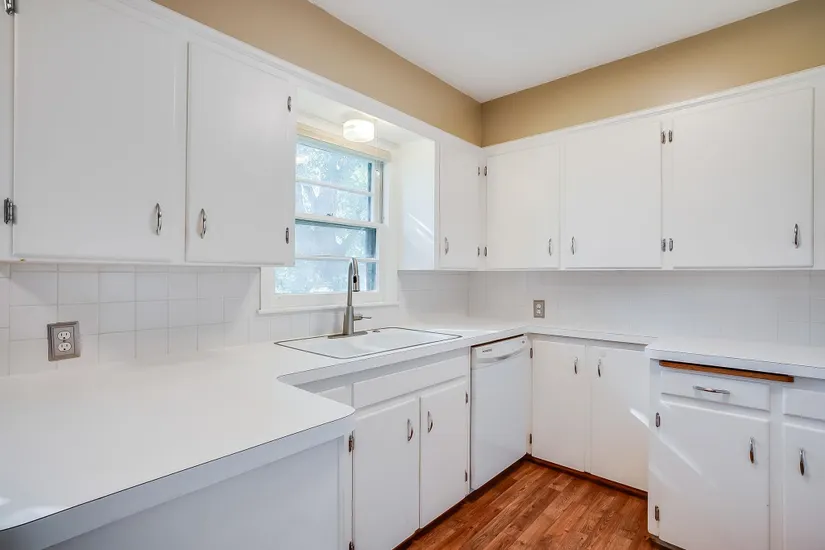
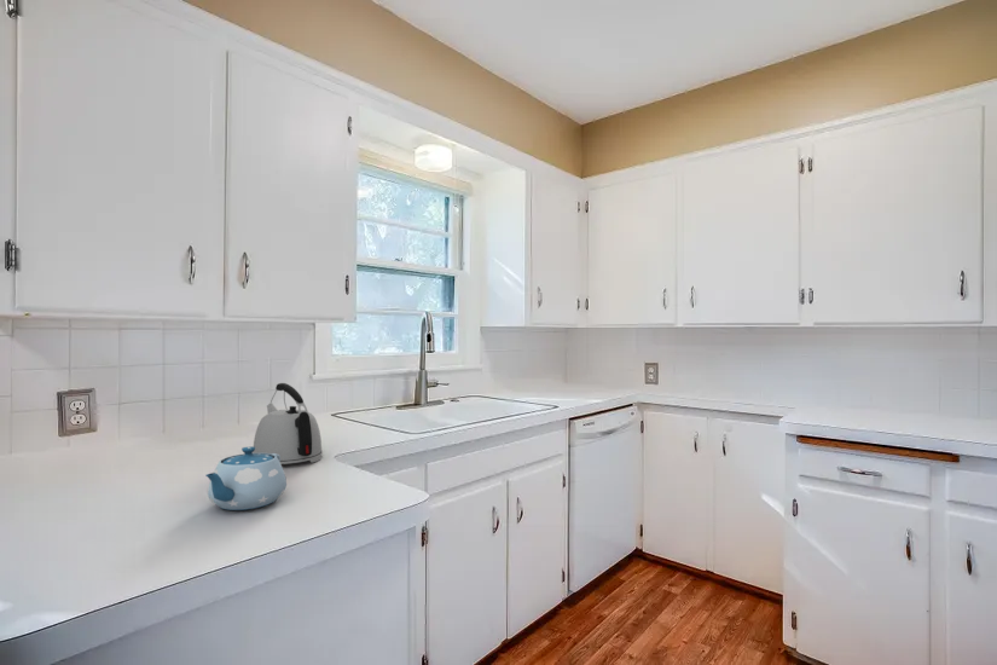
+ kettle (286, 421)
+ chinaware (245, 475)
